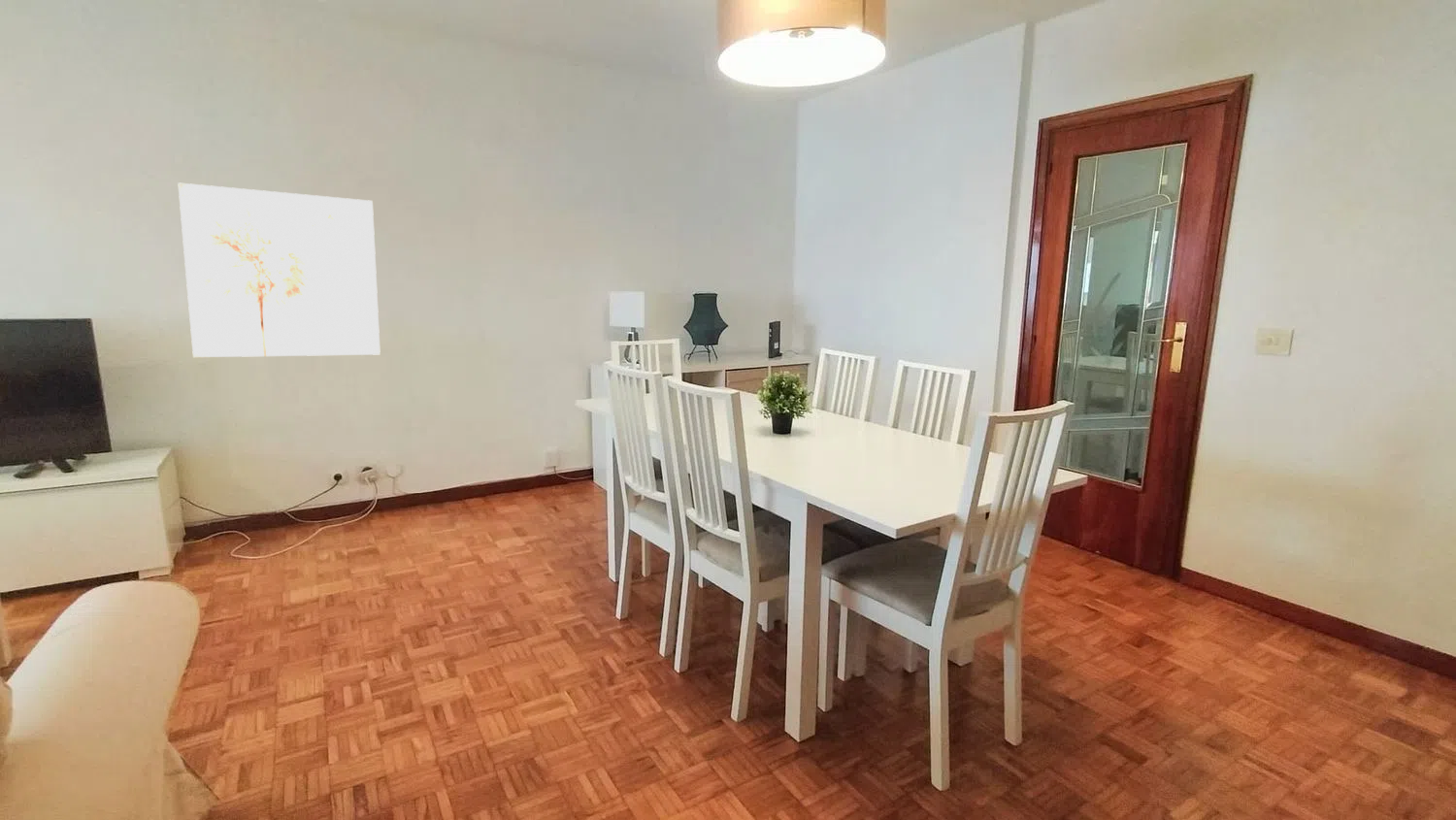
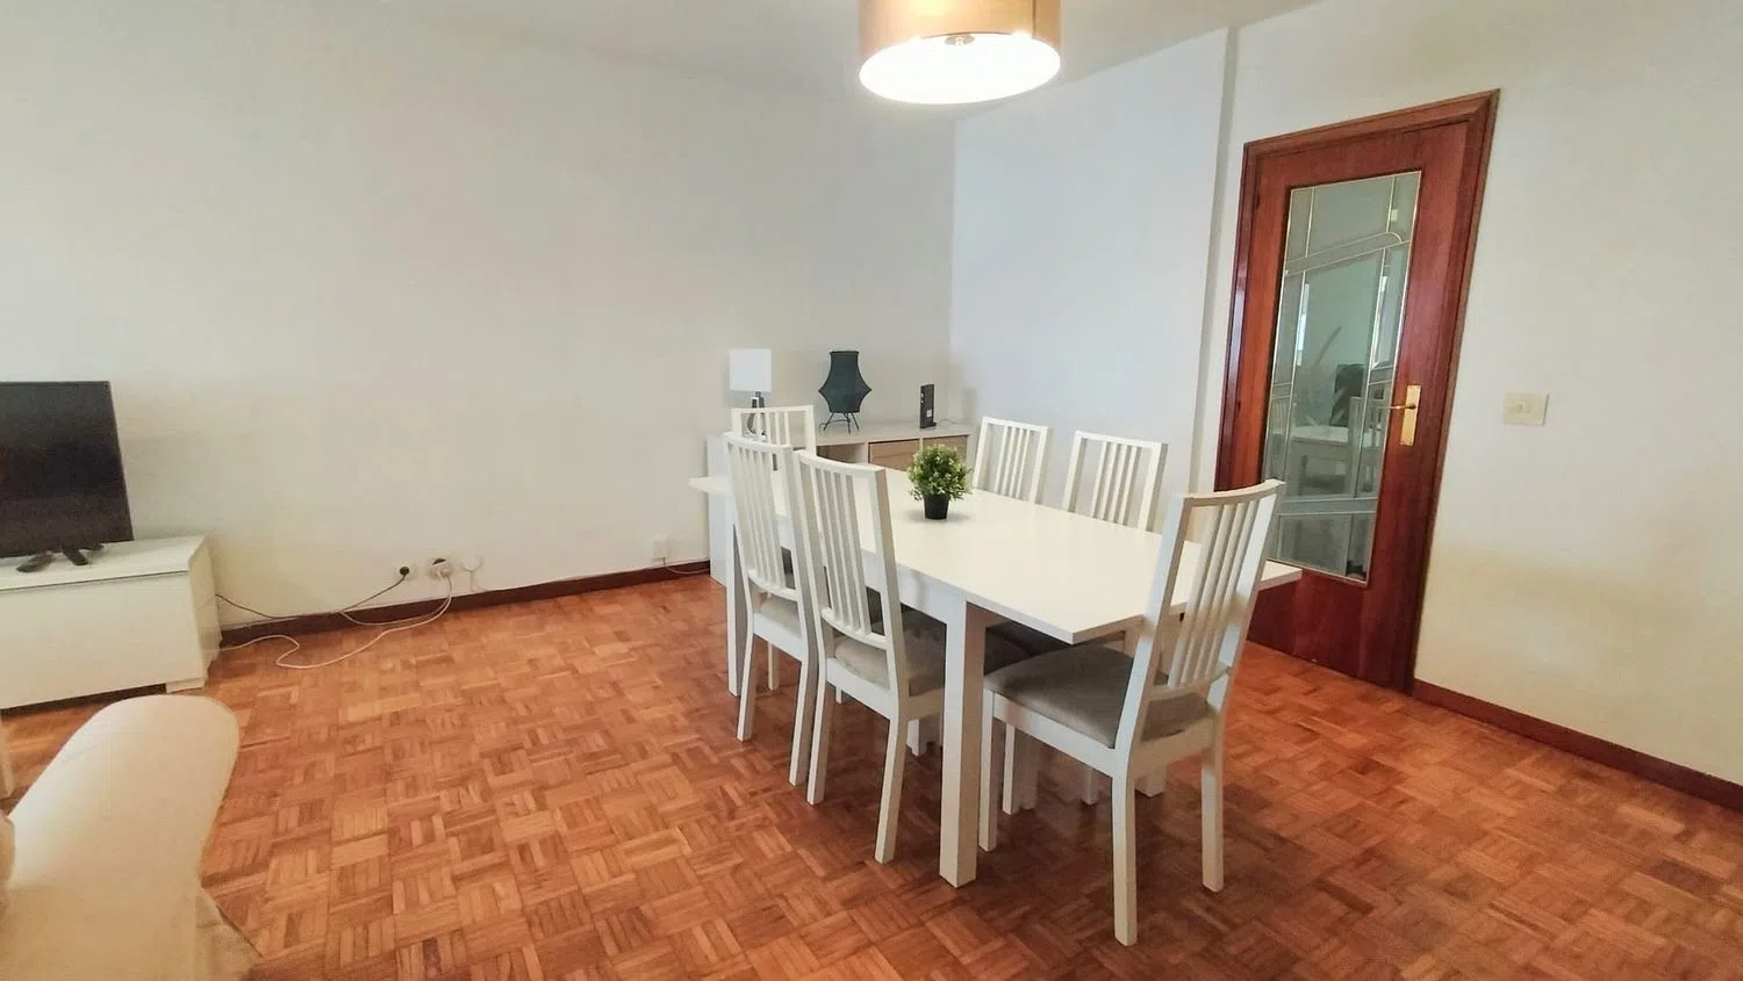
- wall art (286, 275)
